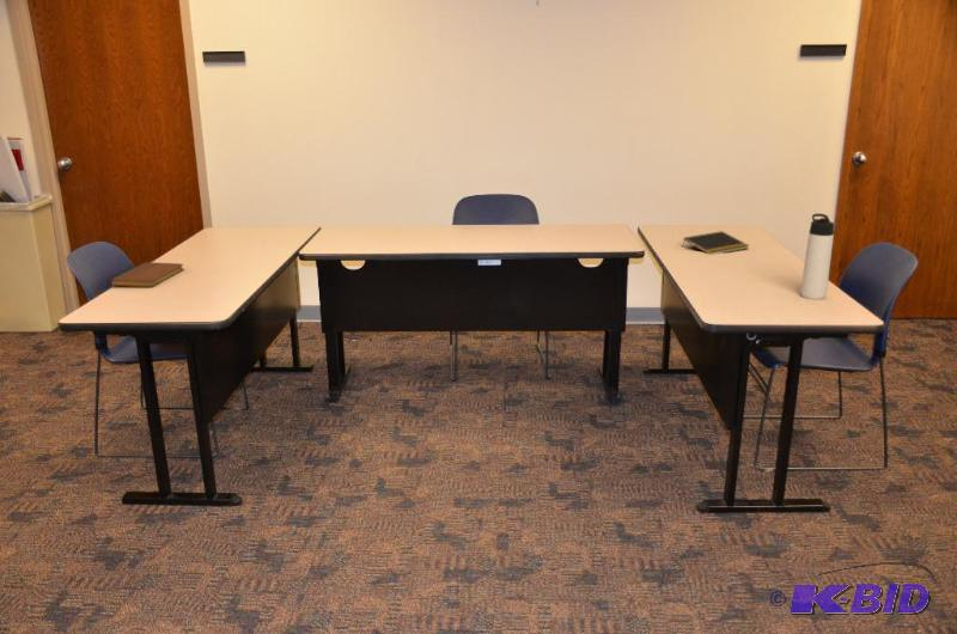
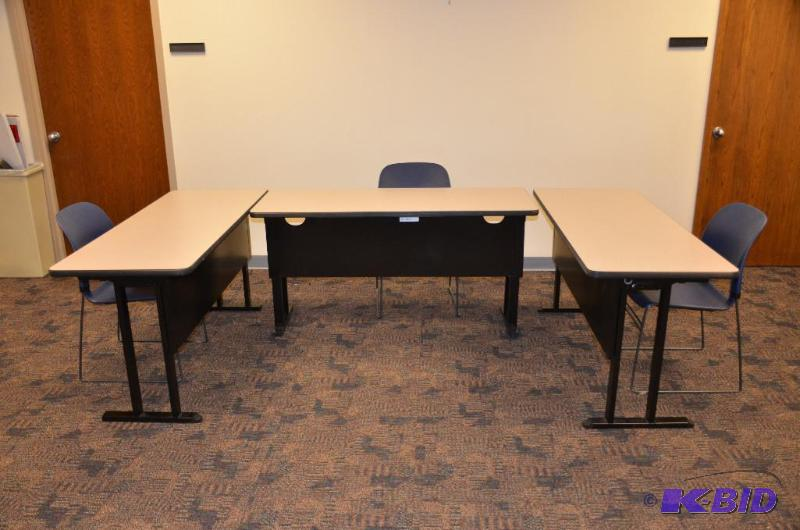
- notepad (715, 243)
- thermos bottle (816, 256)
- notebook (148, 274)
